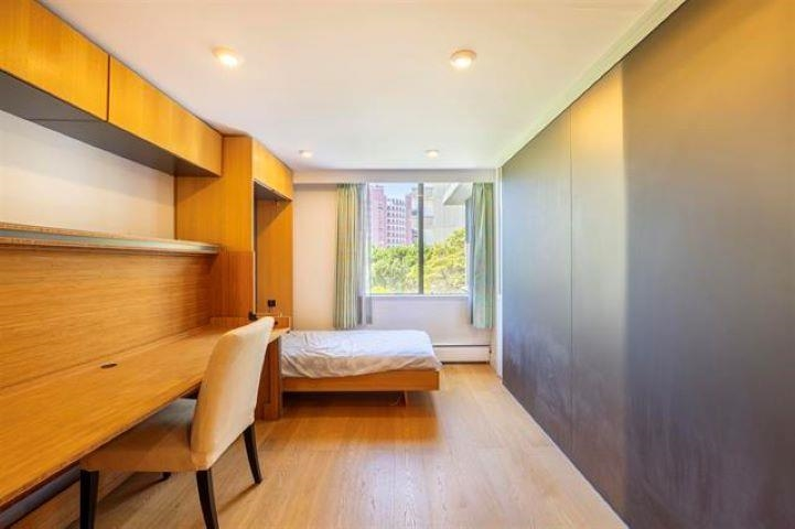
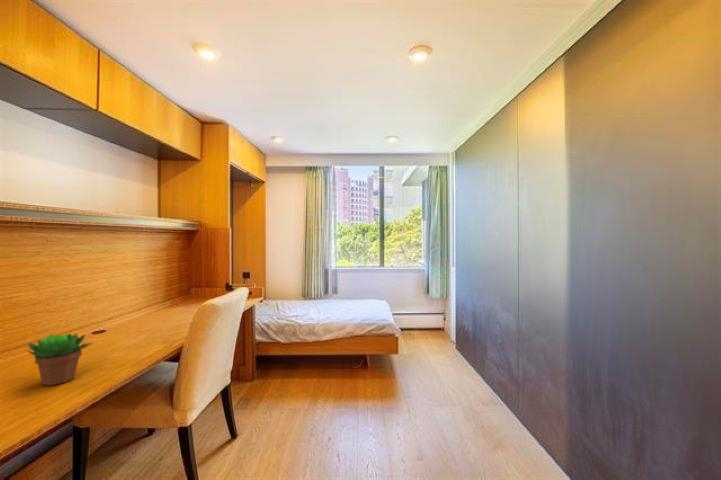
+ succulent plant (58, 356)
